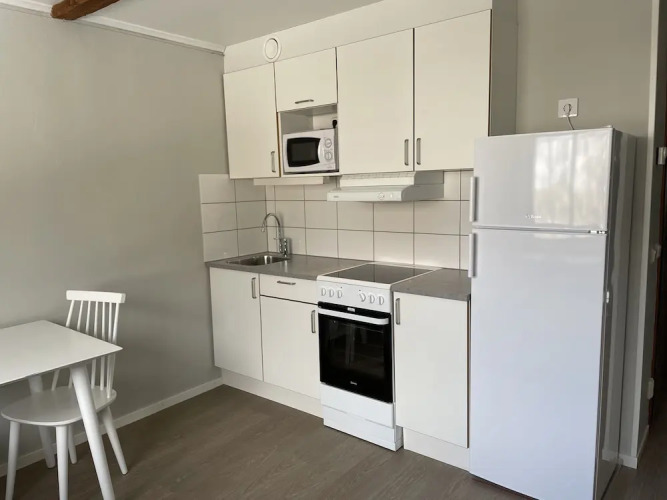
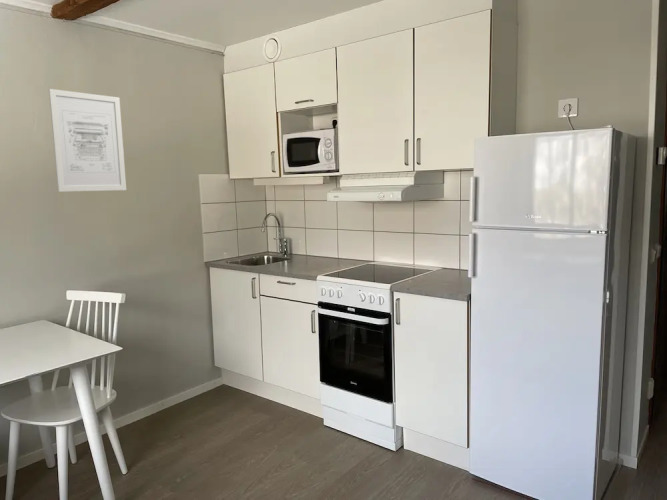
+ wall art (89, 142)
